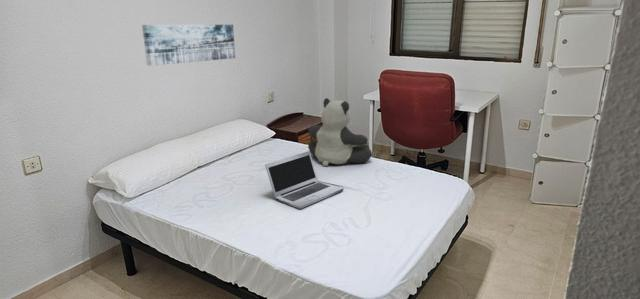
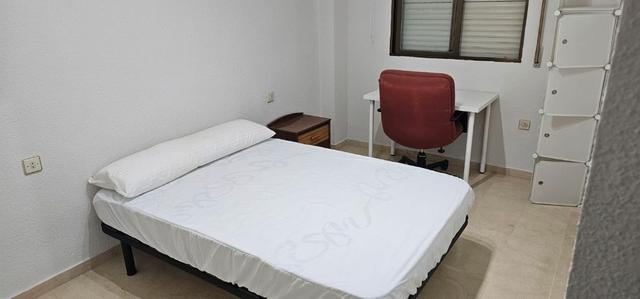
- laptop (305, 178)
- teddy bear (335, 129)
- wall art (193, 43)
